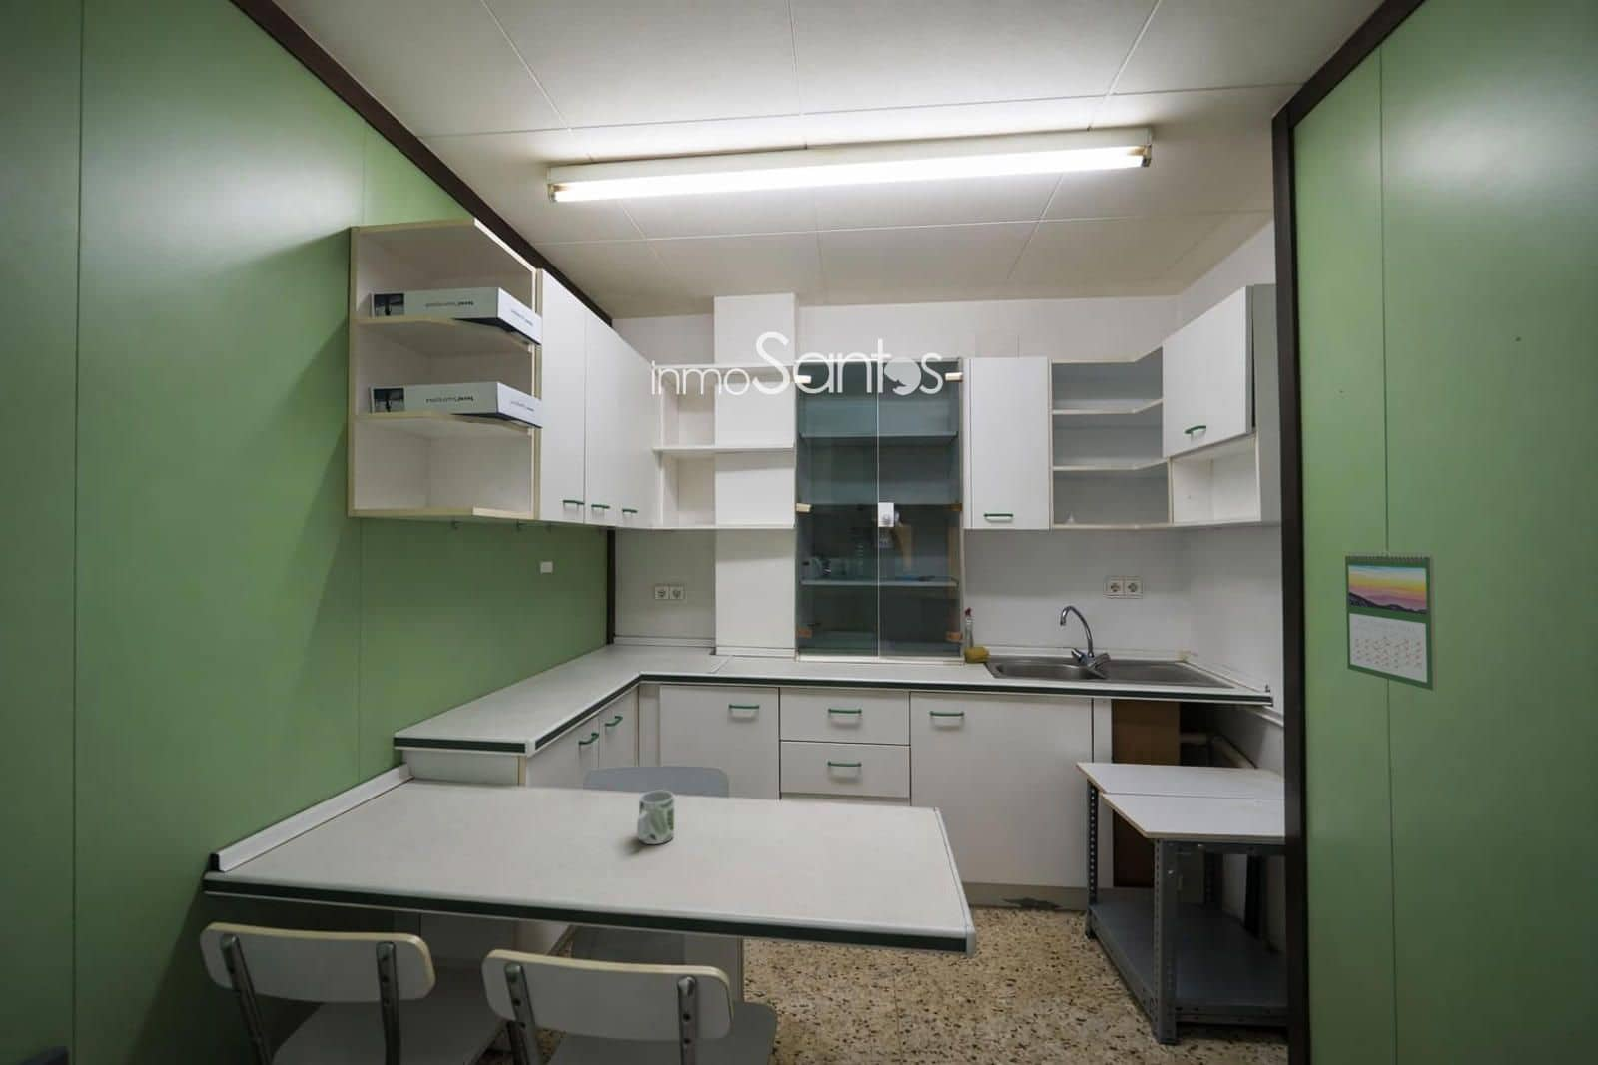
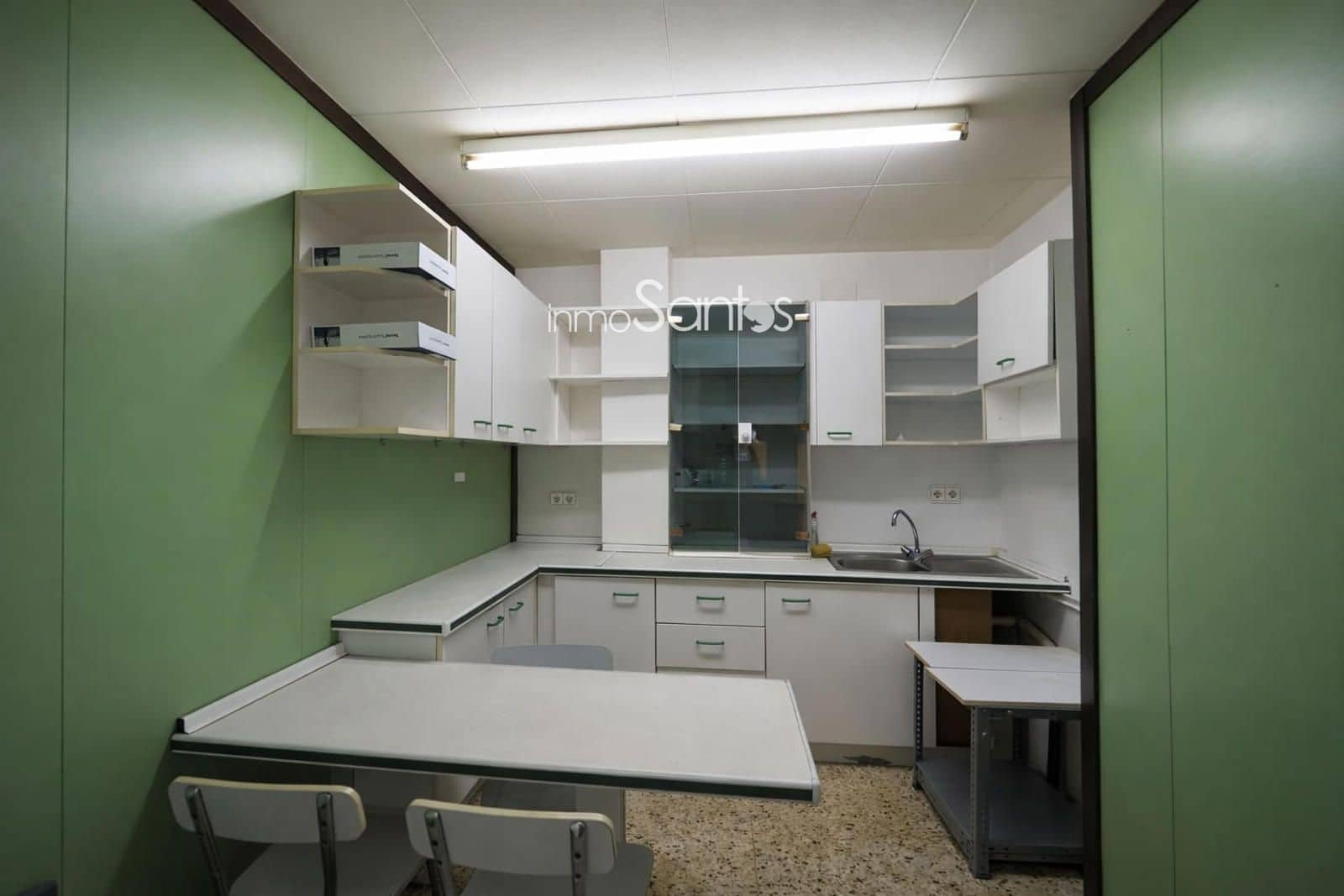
- calendar (1386, 613)
- mug (653, 819)
